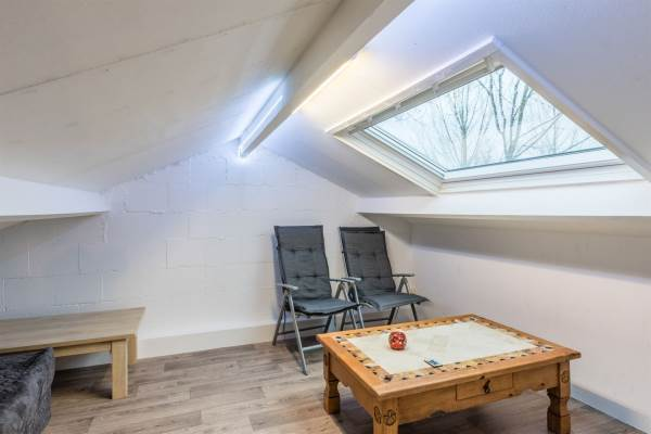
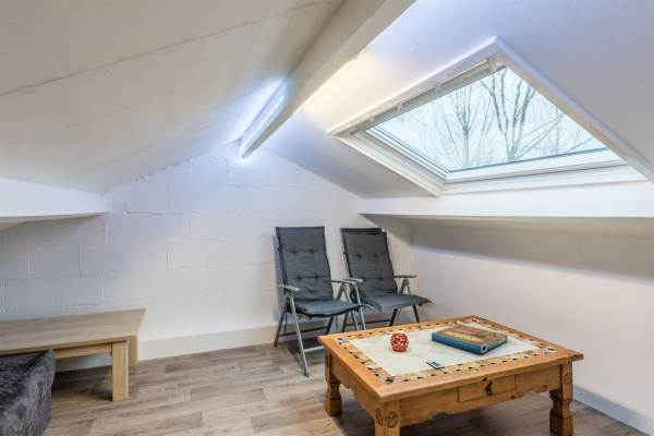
+ pizza box (469, 337)
